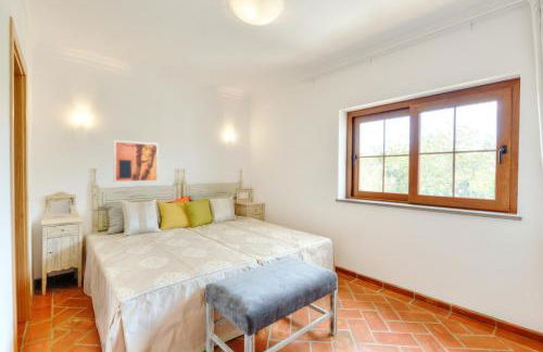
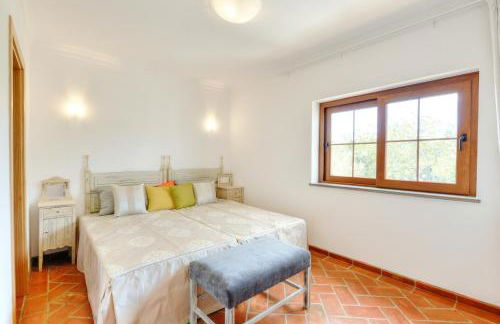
- wall art (137, 162)
